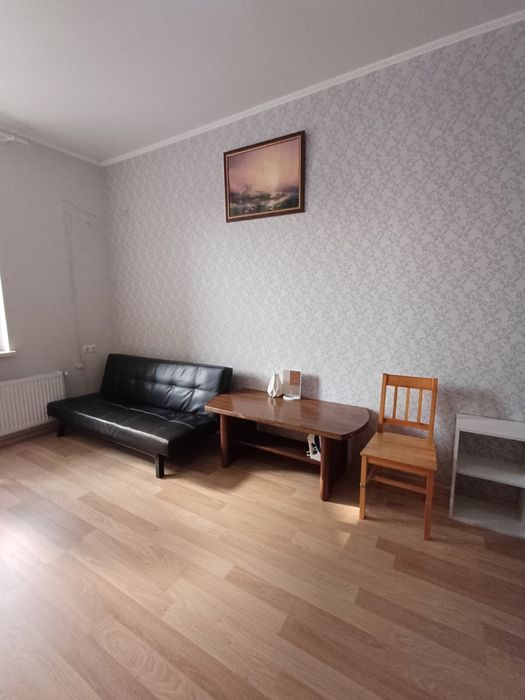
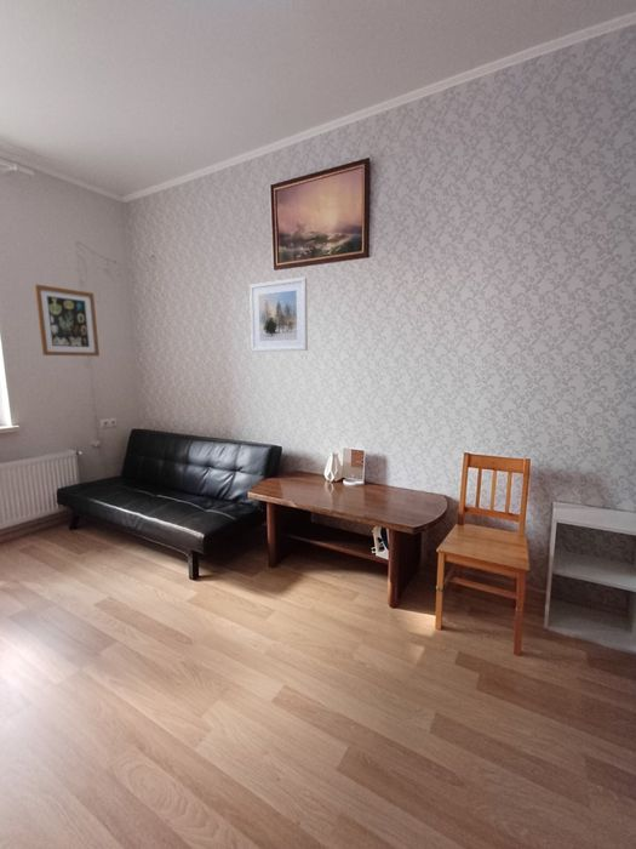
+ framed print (277, 317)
+ wall art (69, 323)
